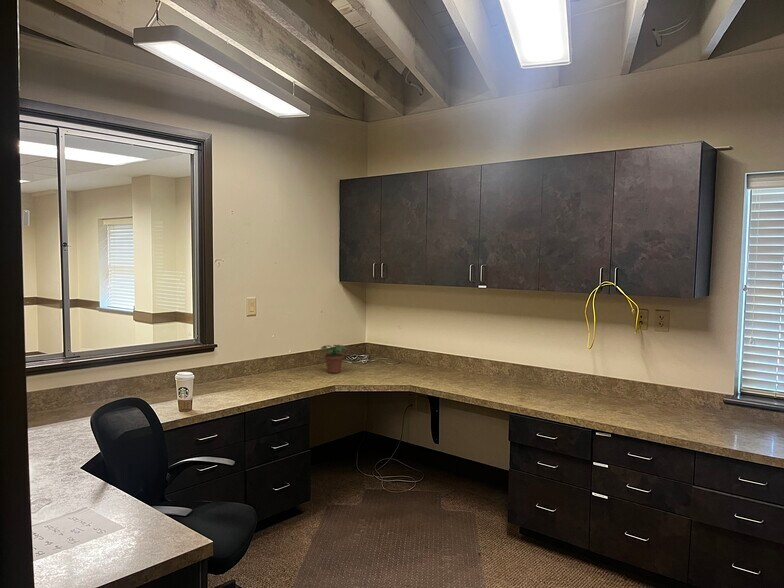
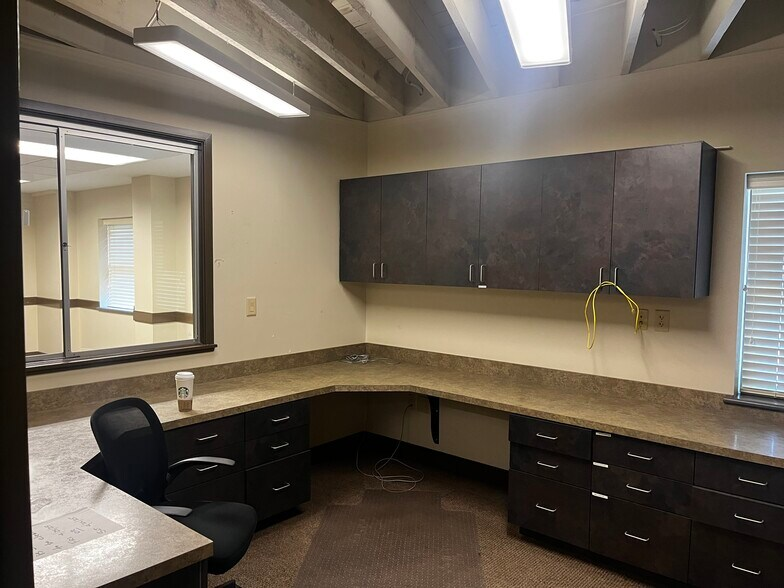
- potted plant (333, 358)
